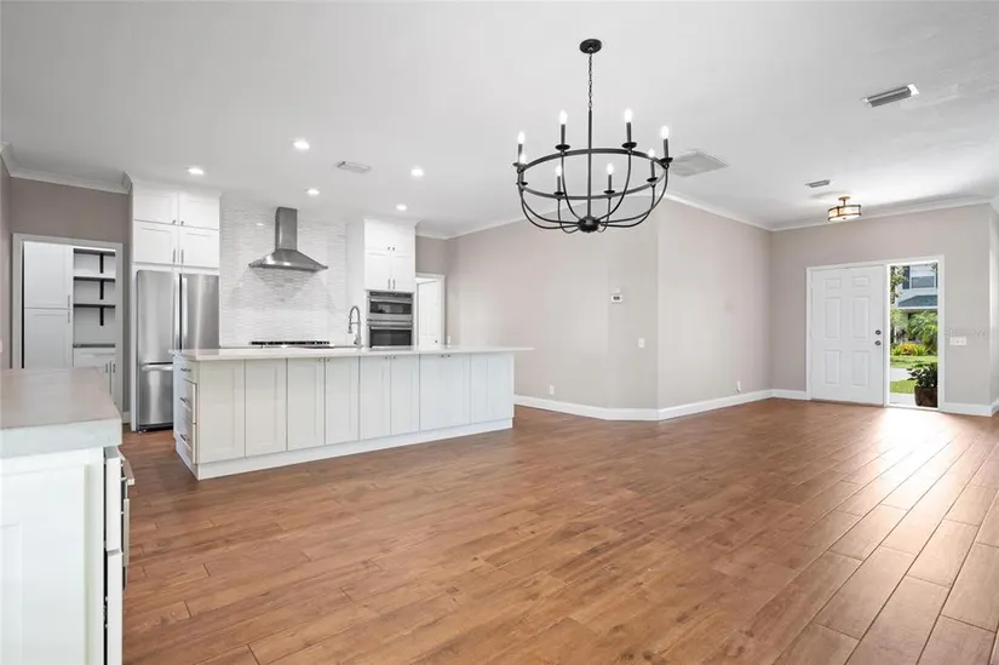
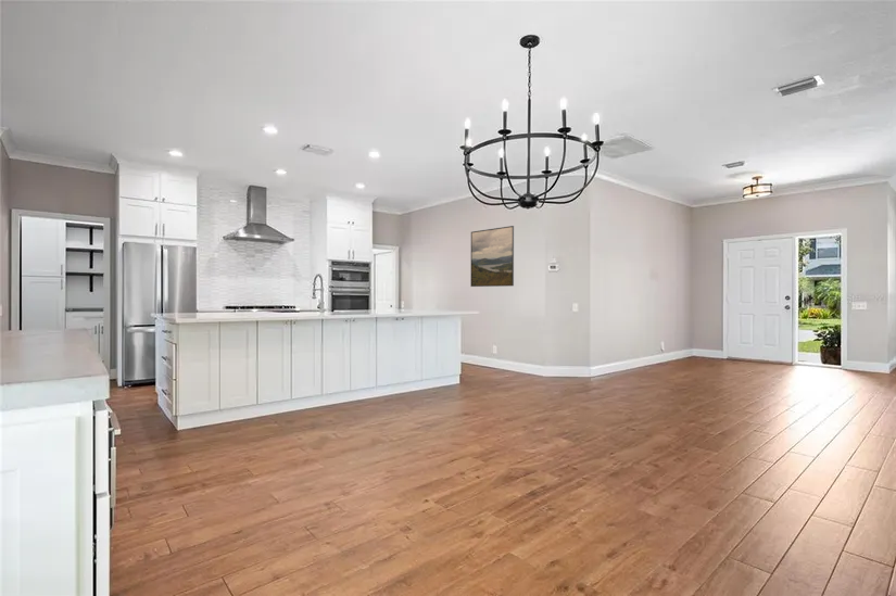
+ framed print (491, 257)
